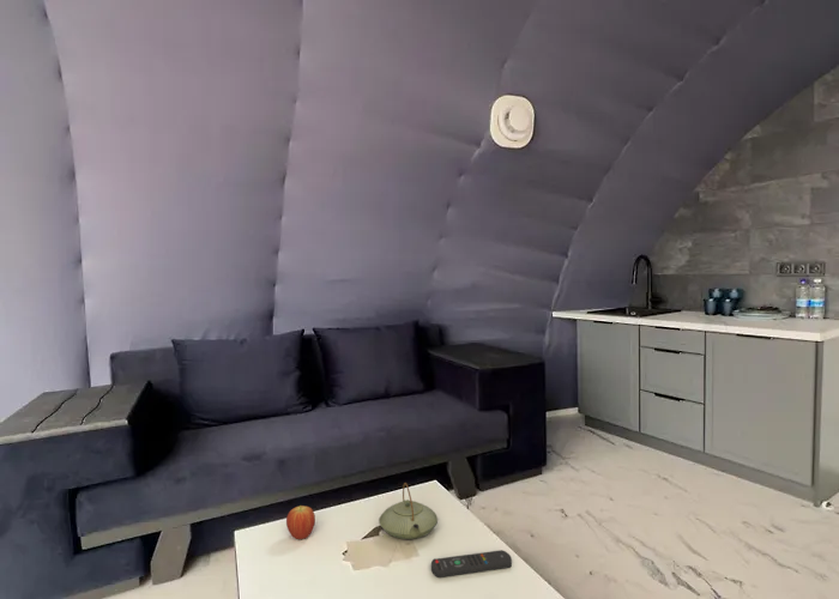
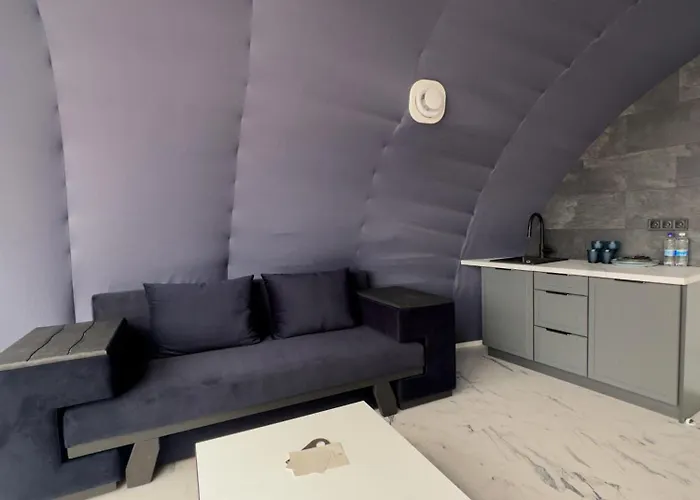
- teapot (408, 508)
- fruit (300, 520)
- remote control (471, 563)
